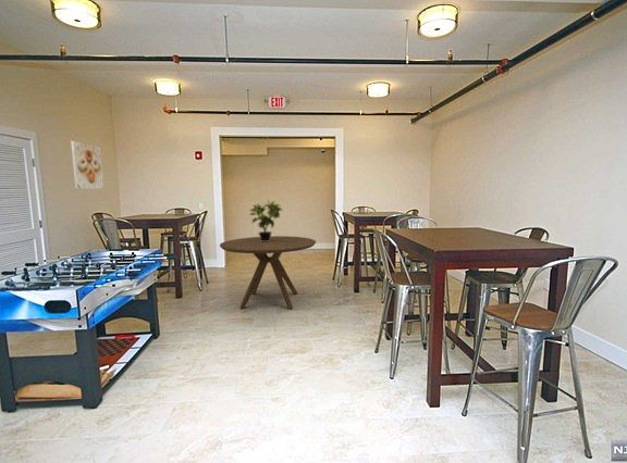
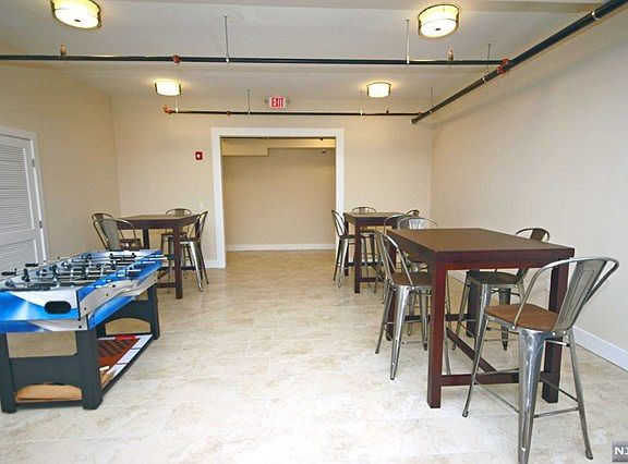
- dining table (273, 271)
- potted plant (267, 220)
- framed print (88, 166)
